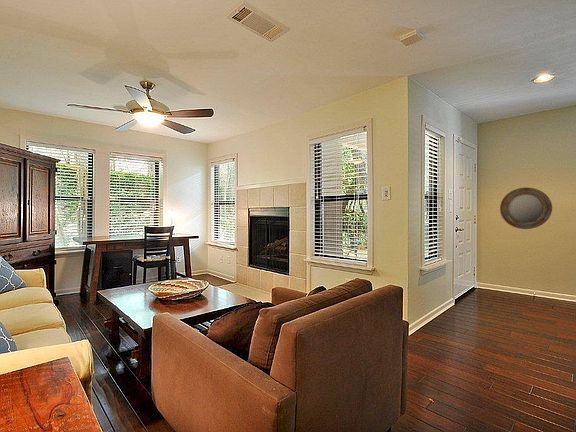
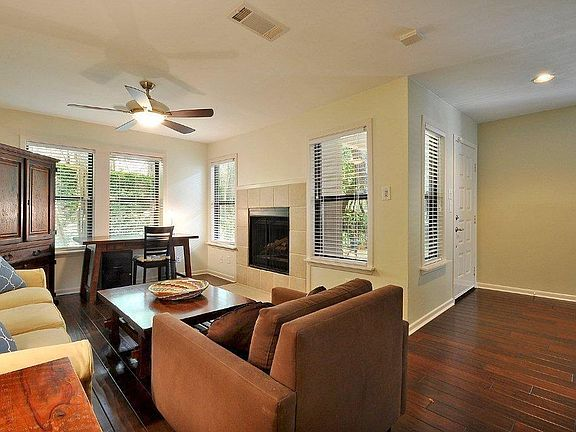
- home mirror (524, 208)
